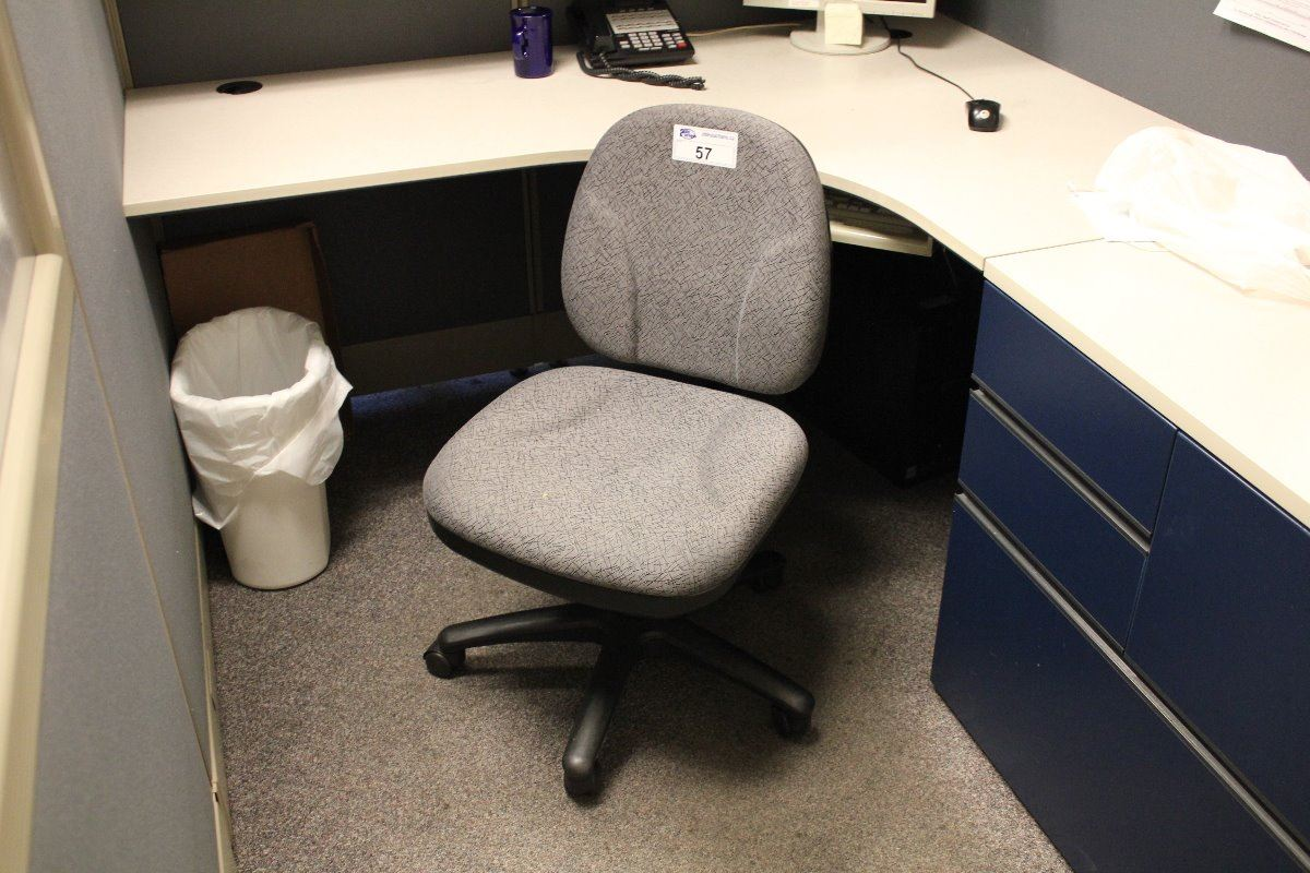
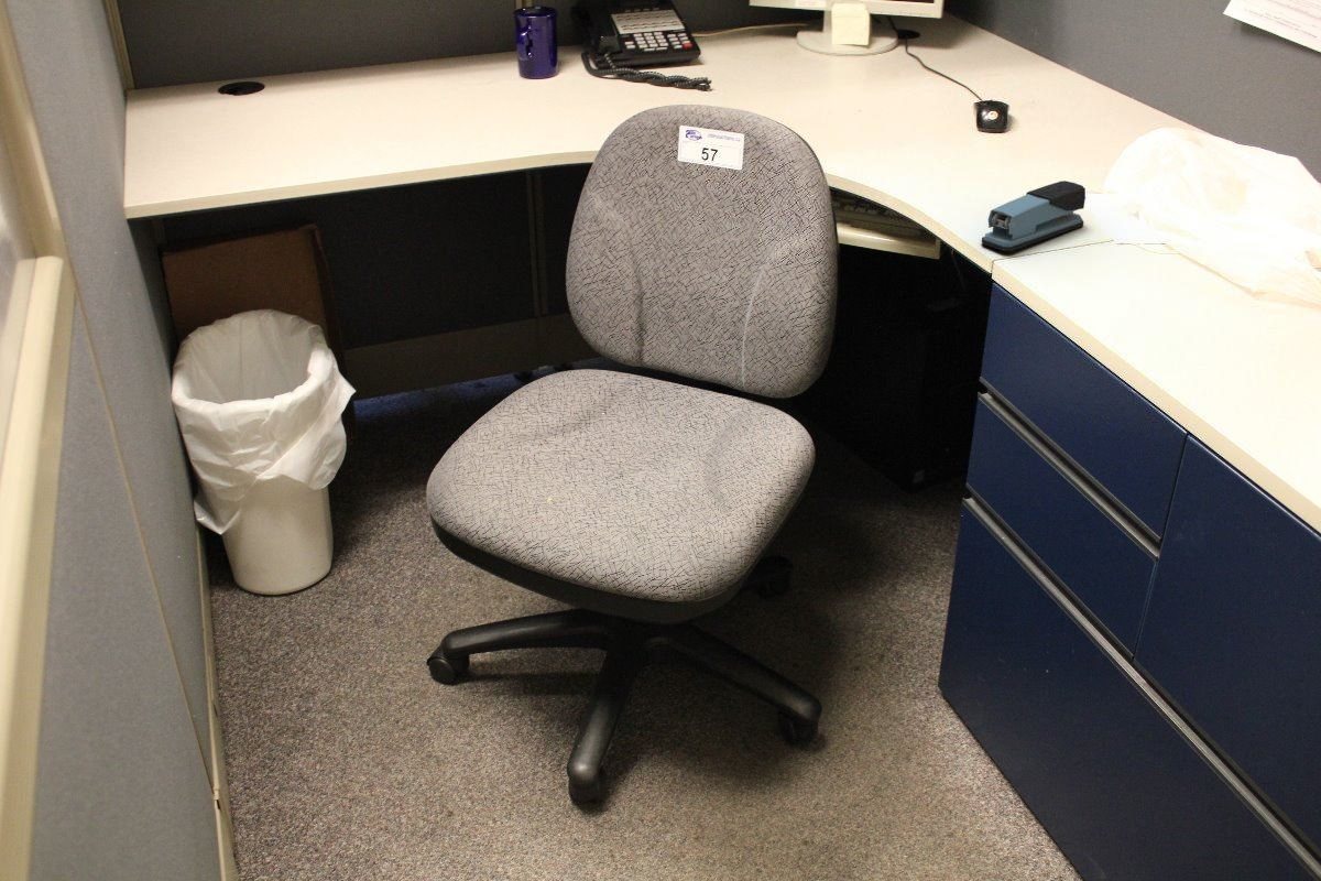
+ stapler (1037, 213)
